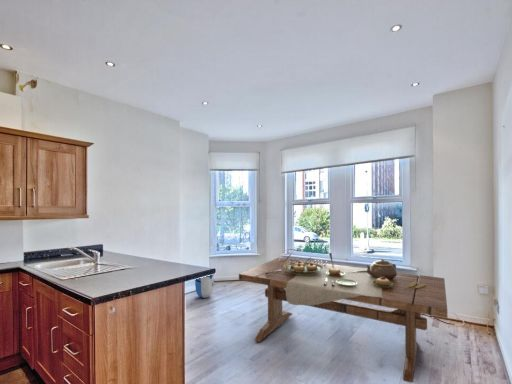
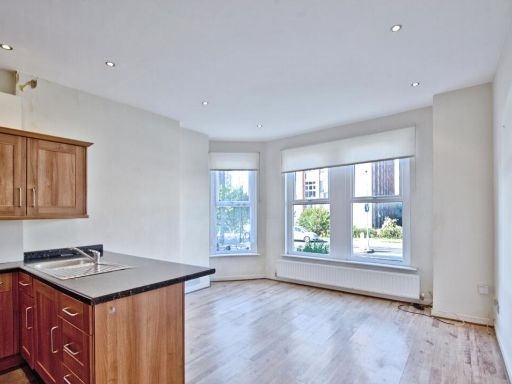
- sun visor (204, 284)
- dining table (338, 298)
